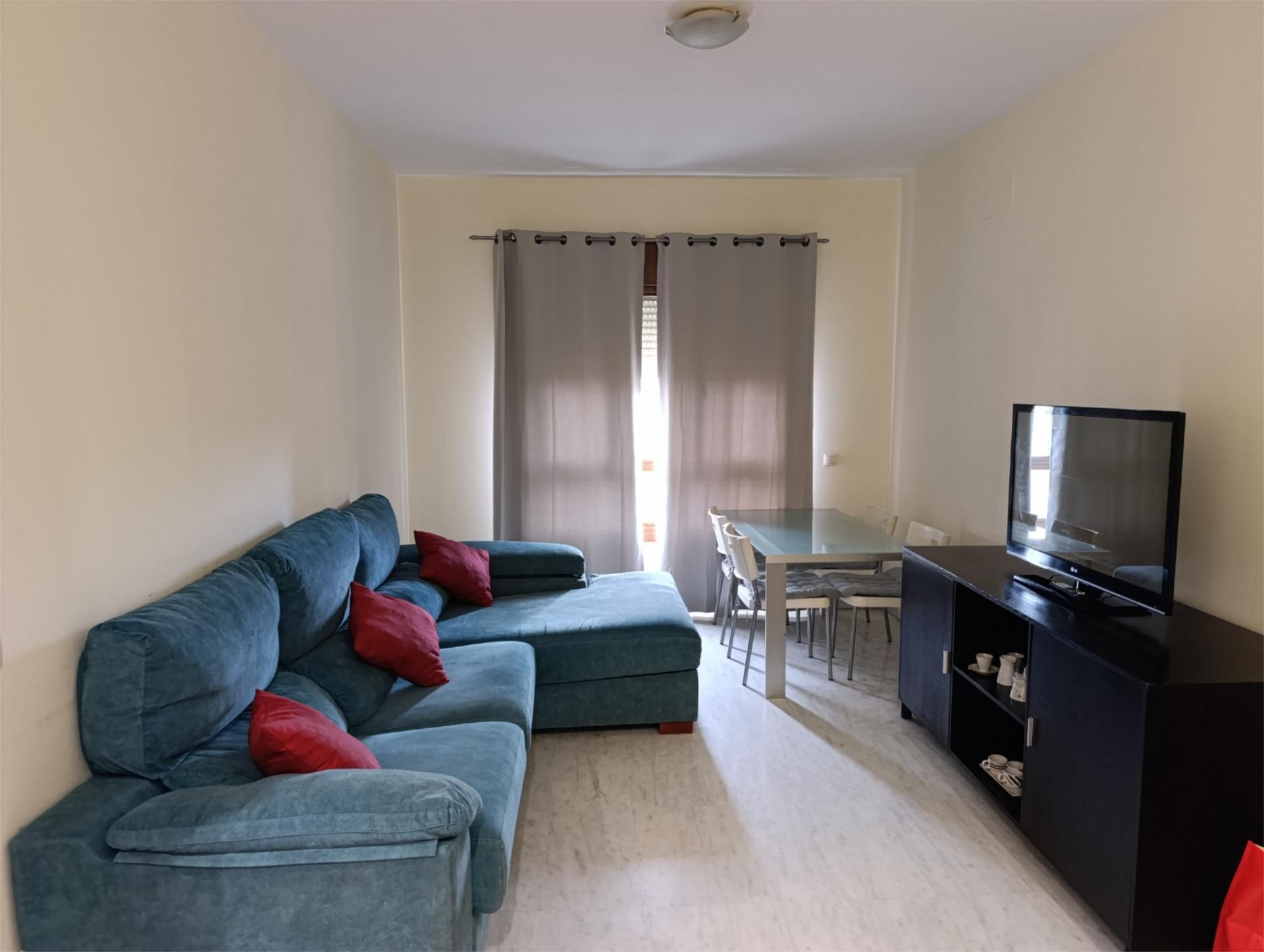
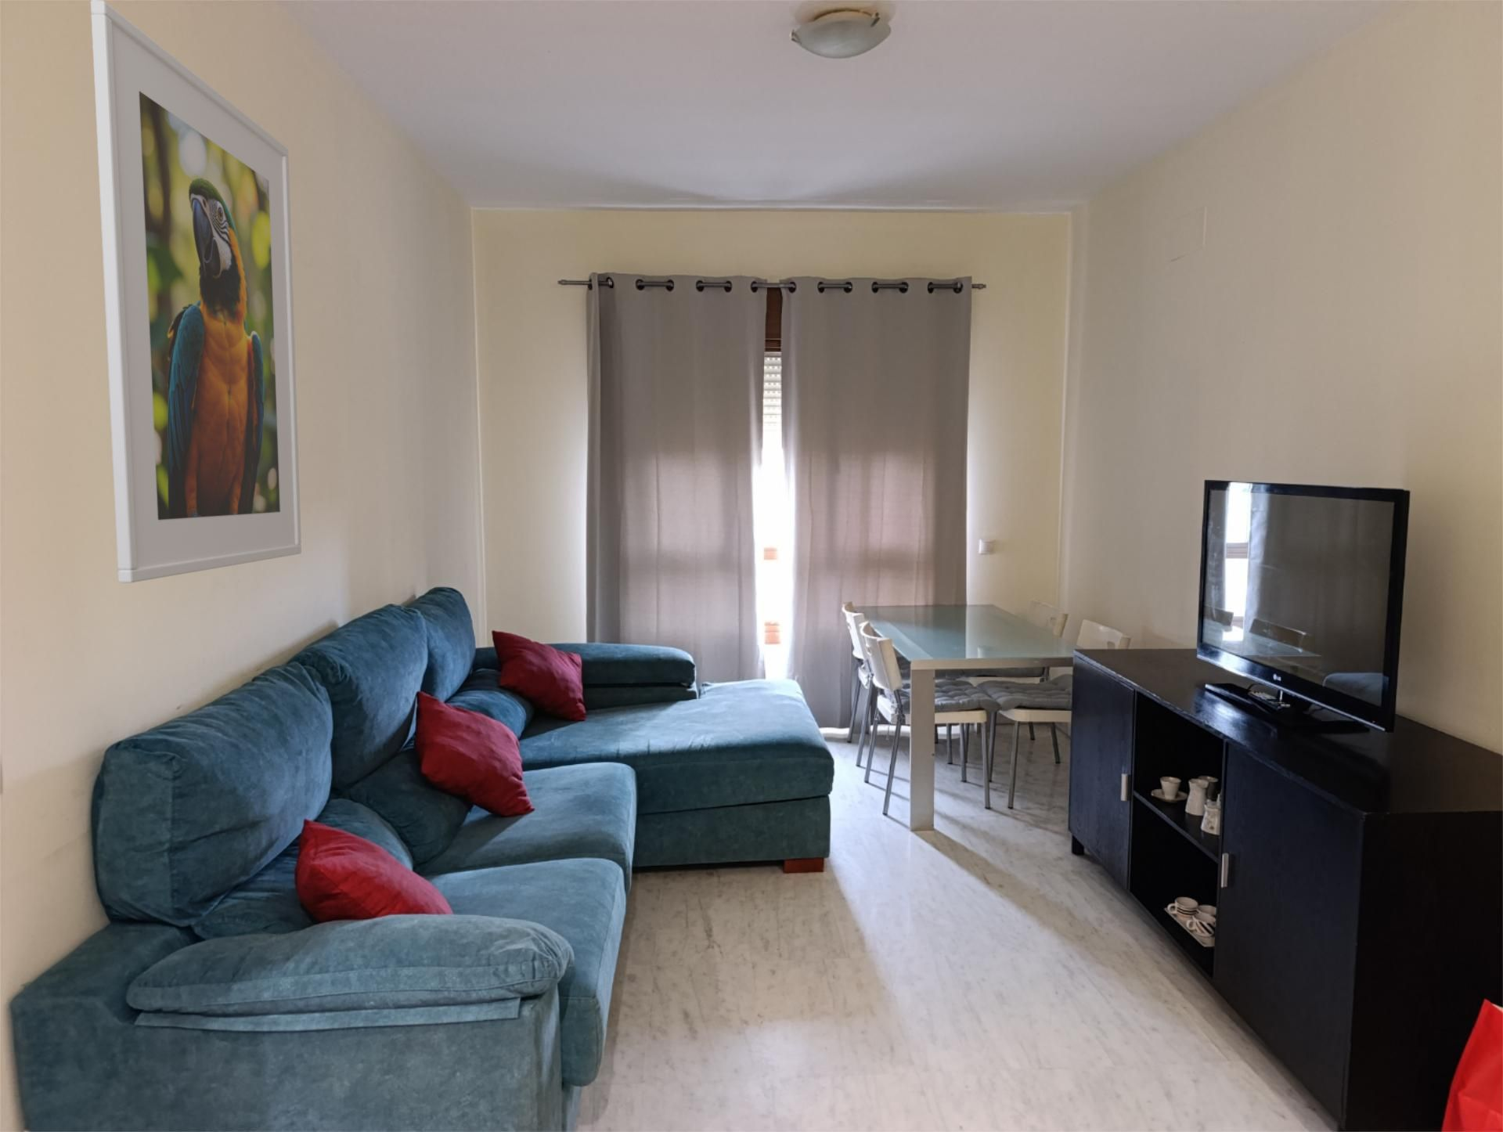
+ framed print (216, 331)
